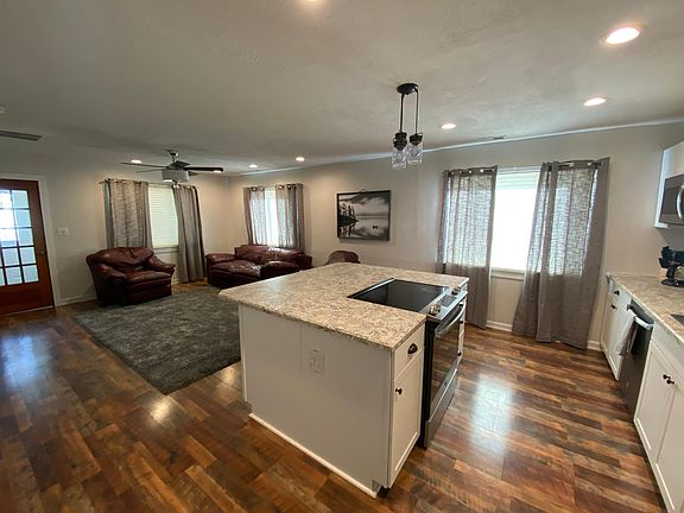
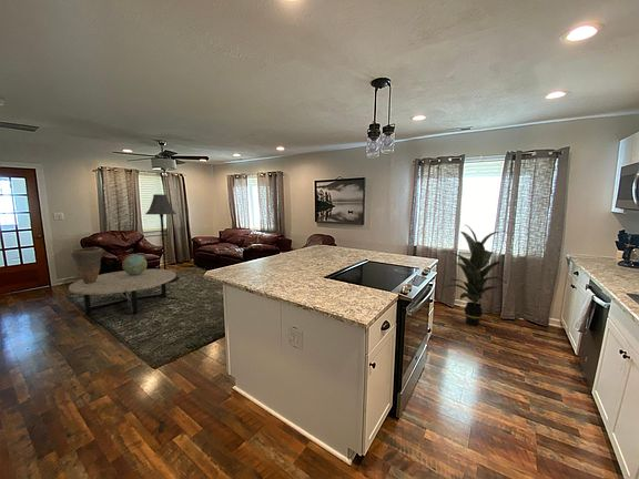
+ decorative globe (134, 264)
+ floor lamp (162, 237)
+ decorative urn (89, 265)
+ indoor plant (471, 274)
+ coffee table (128, 291)
